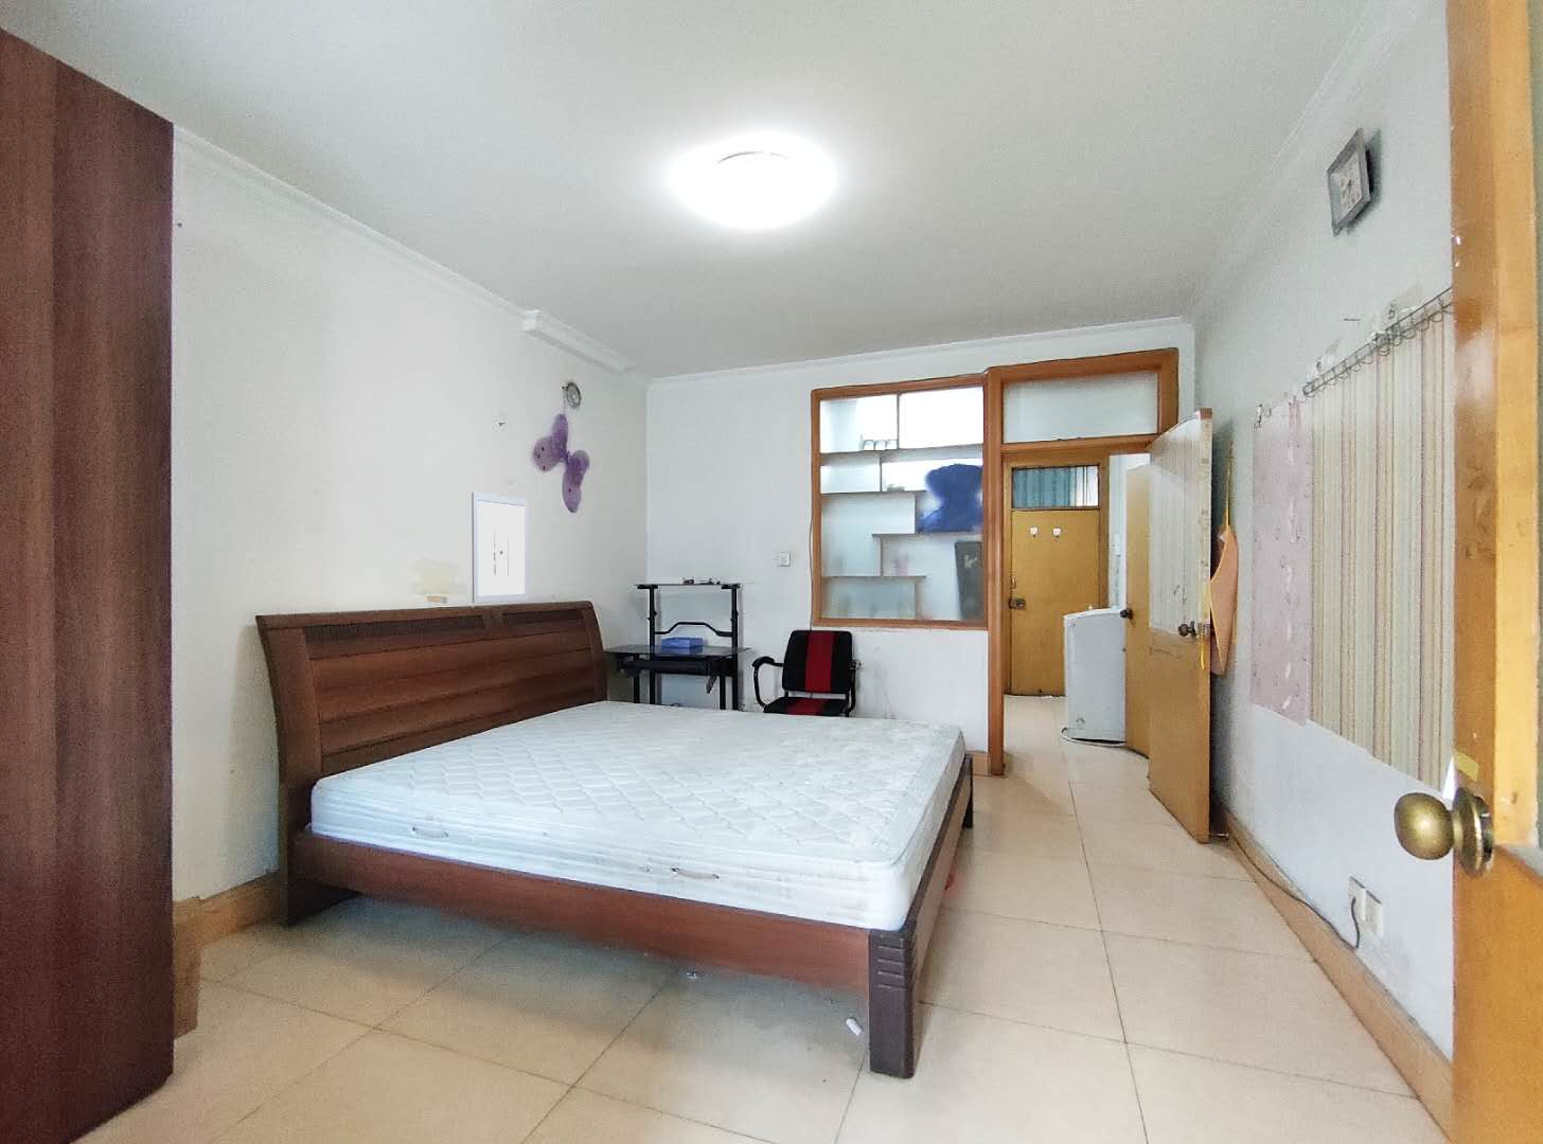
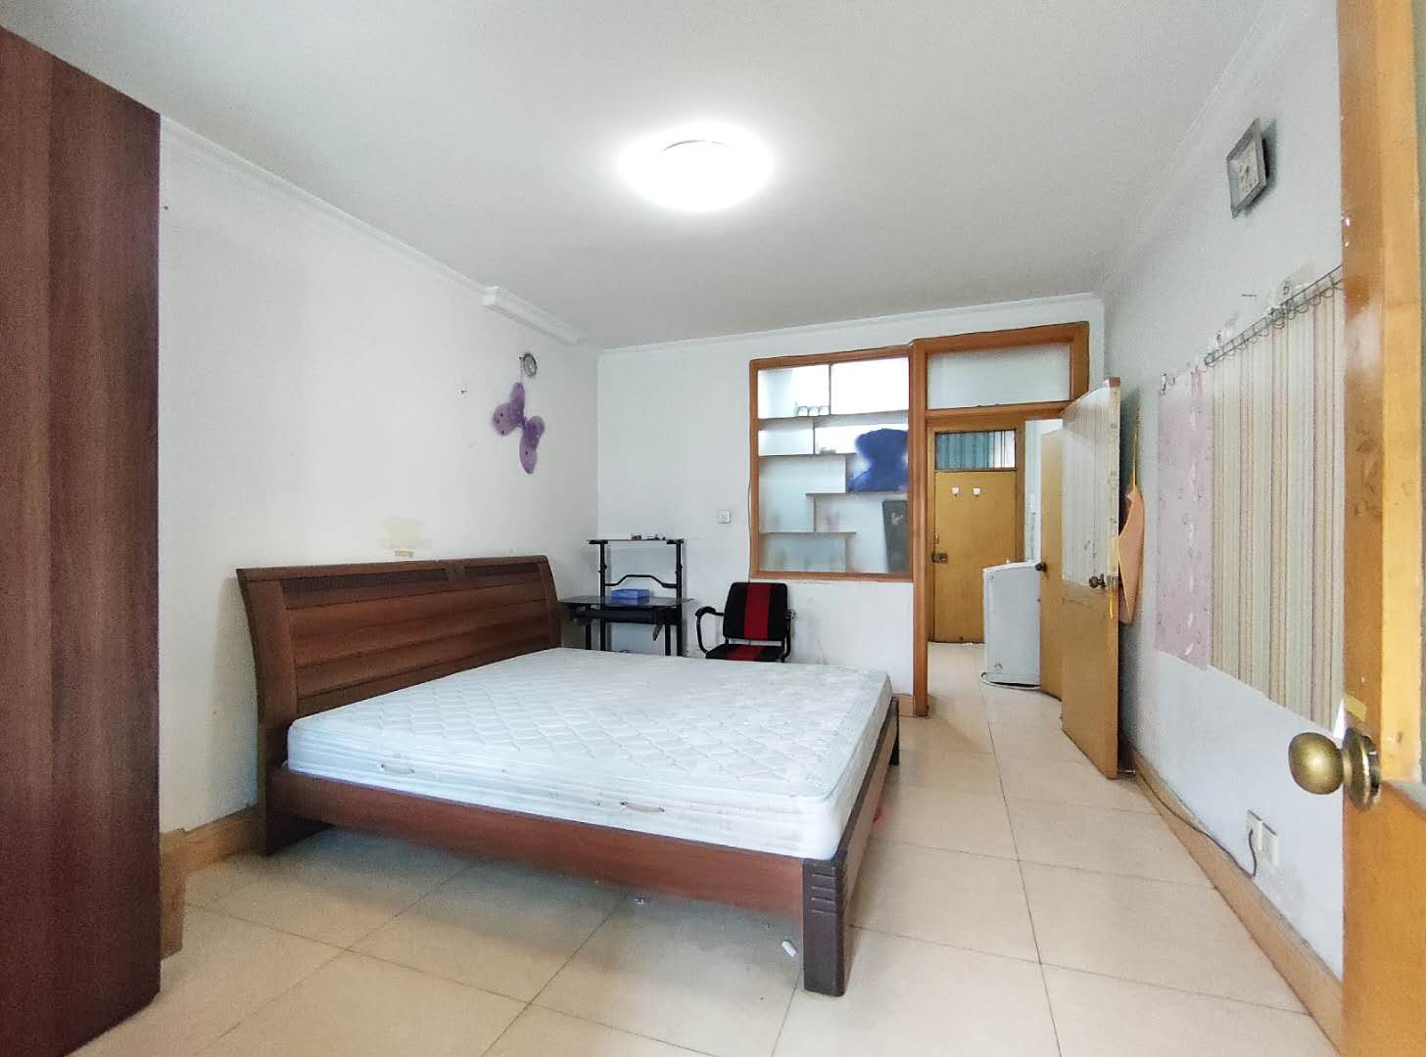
- wall art (501, 549)
